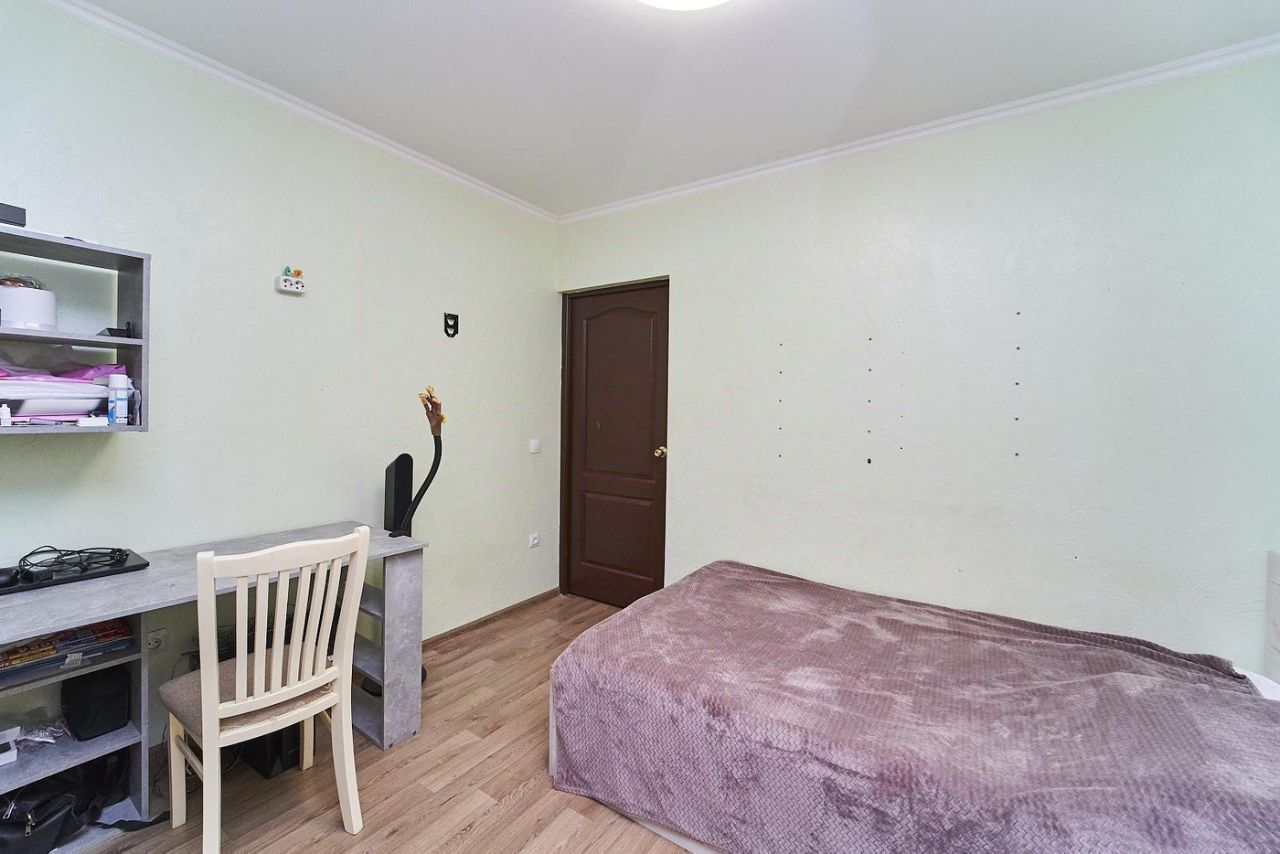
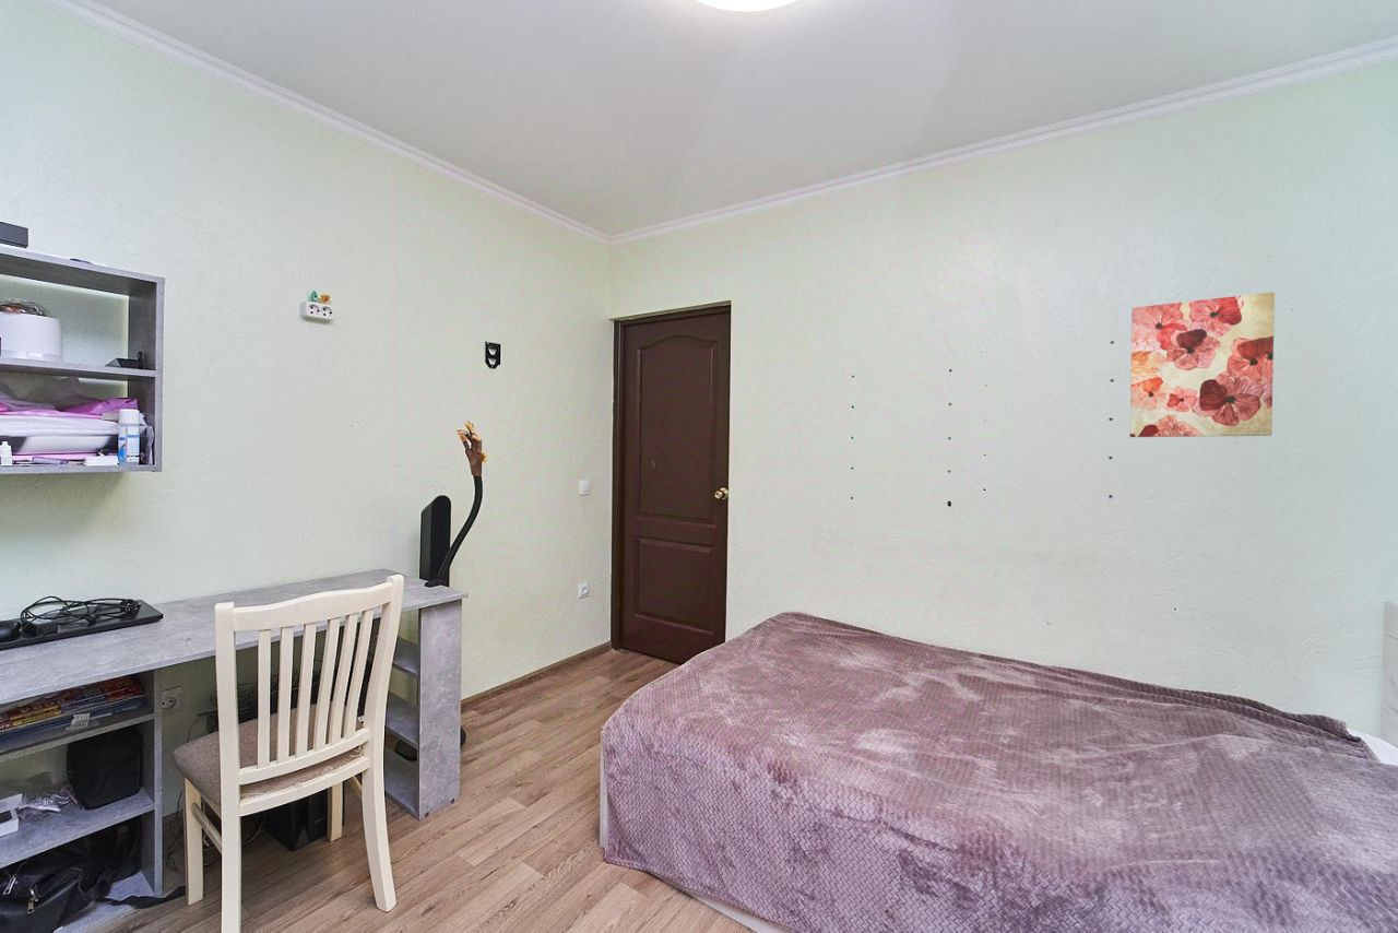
+ wall art (1197, 368)
